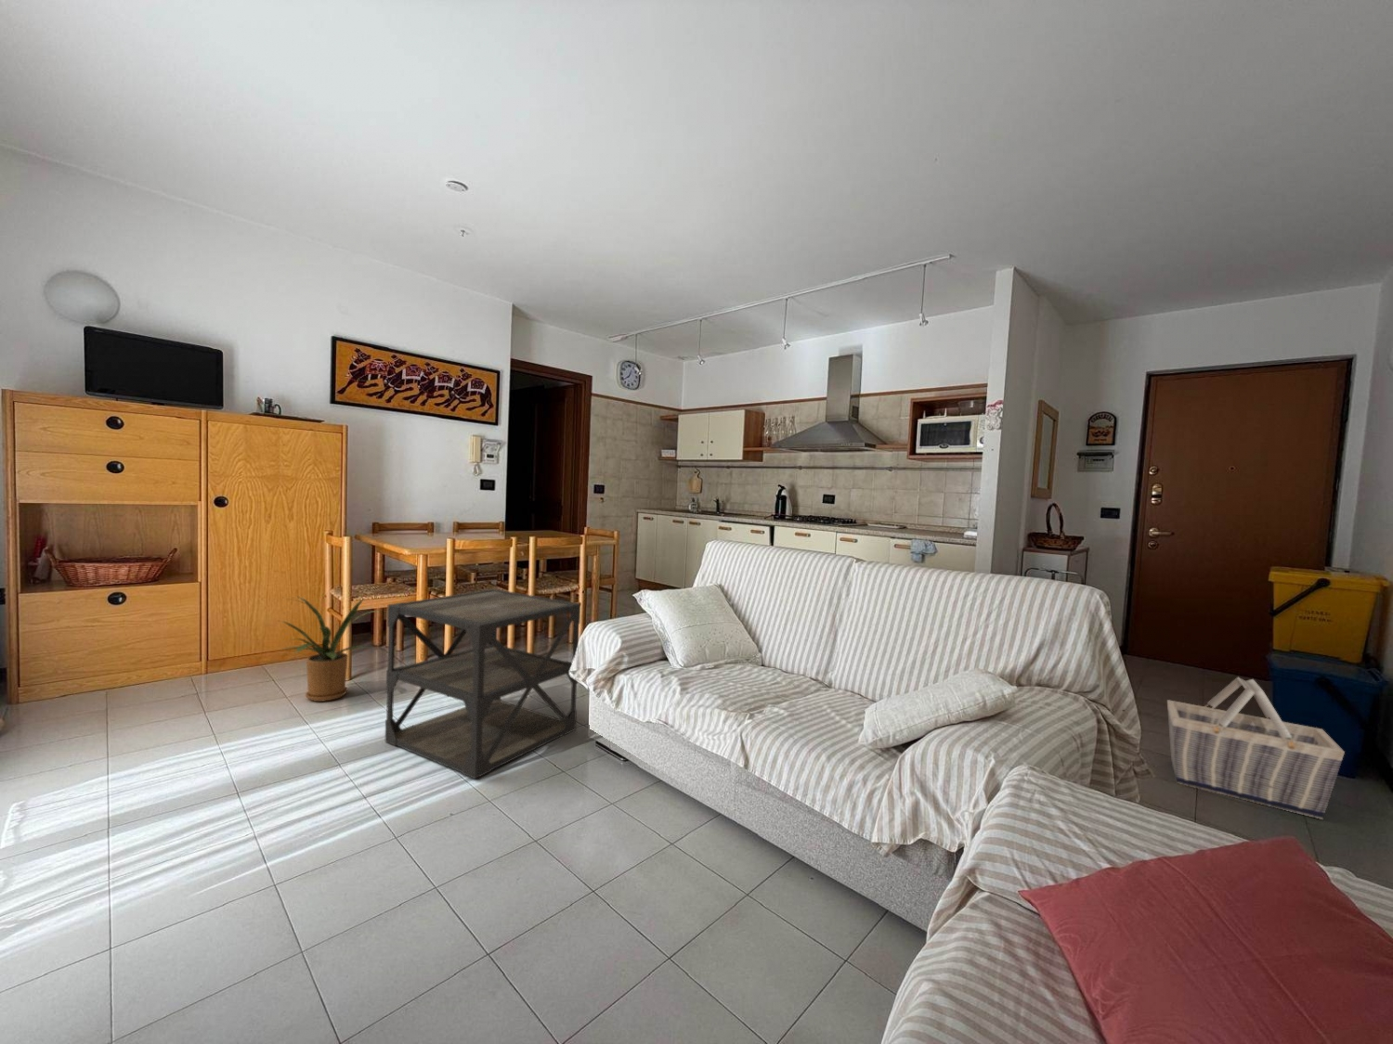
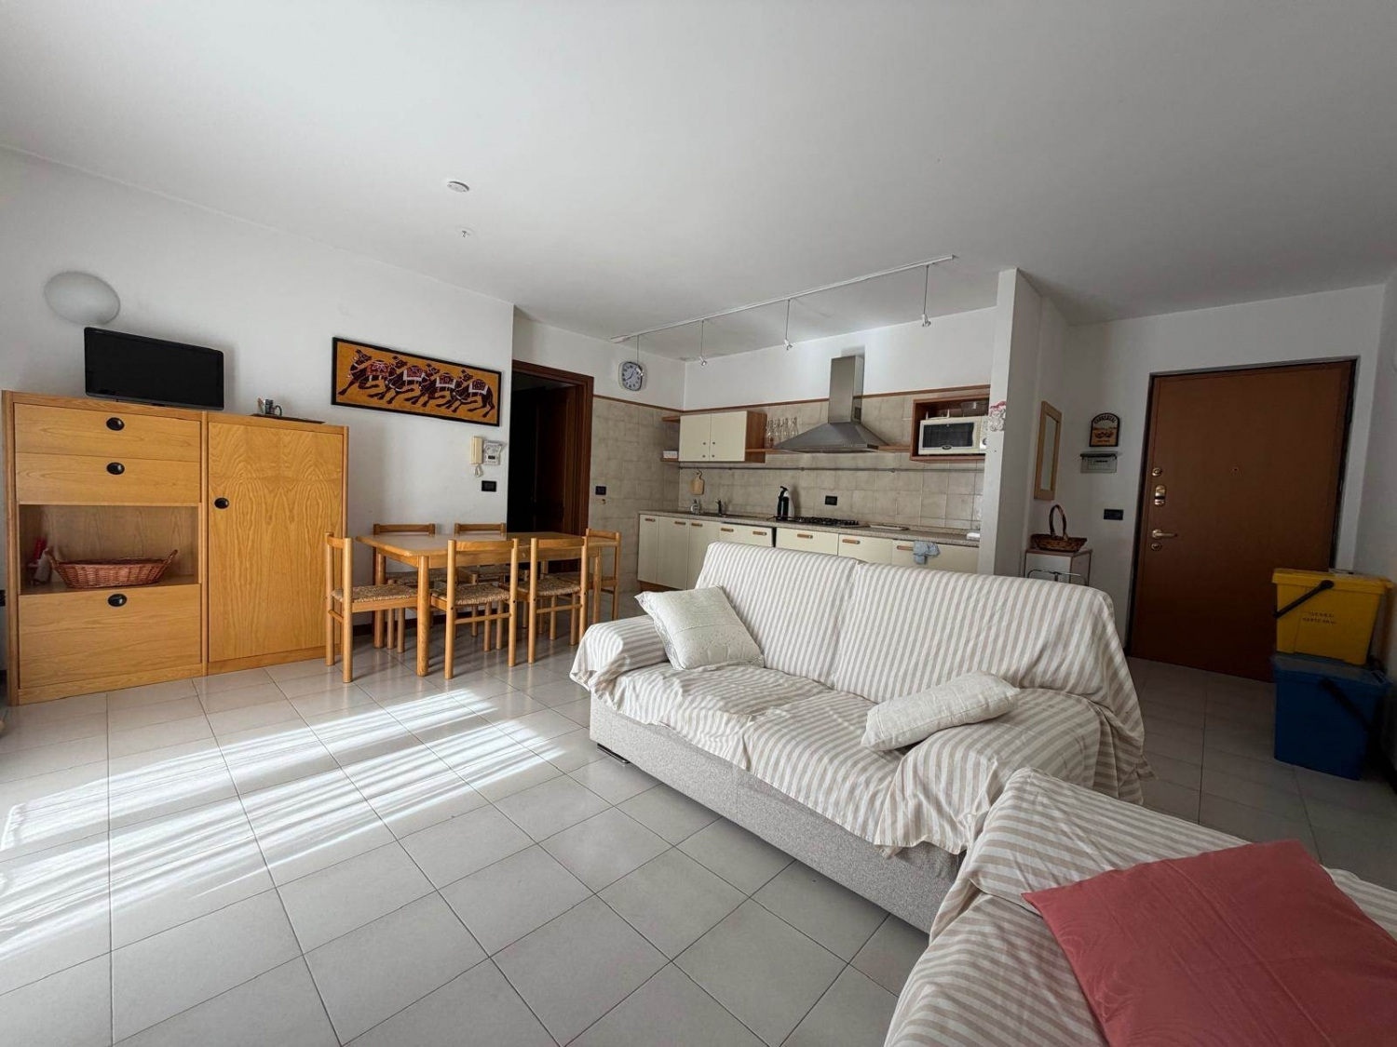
- basket (1245, 736)
- side table (486, 670)
- house plant (325, 648)
